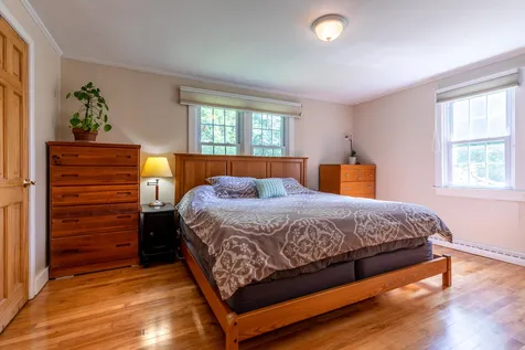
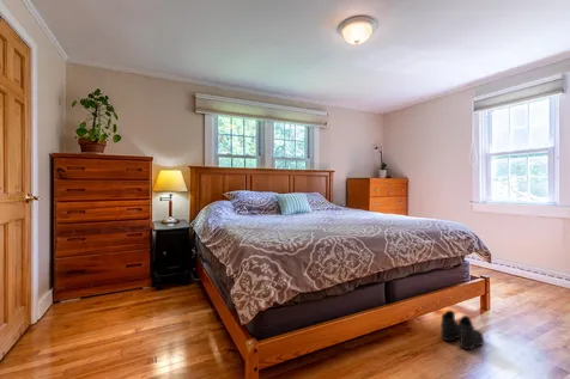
+ boots (461, 325)
